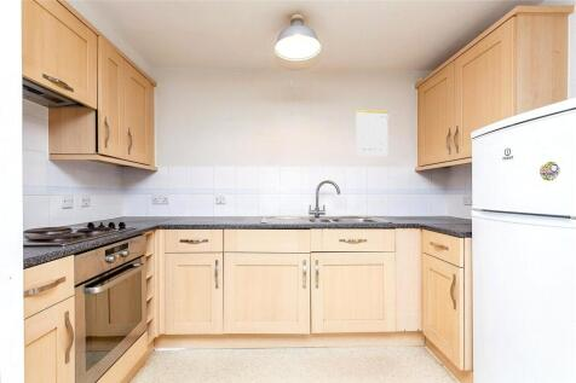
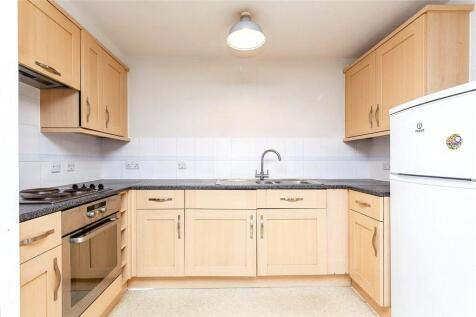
- calendar (371, 127)
